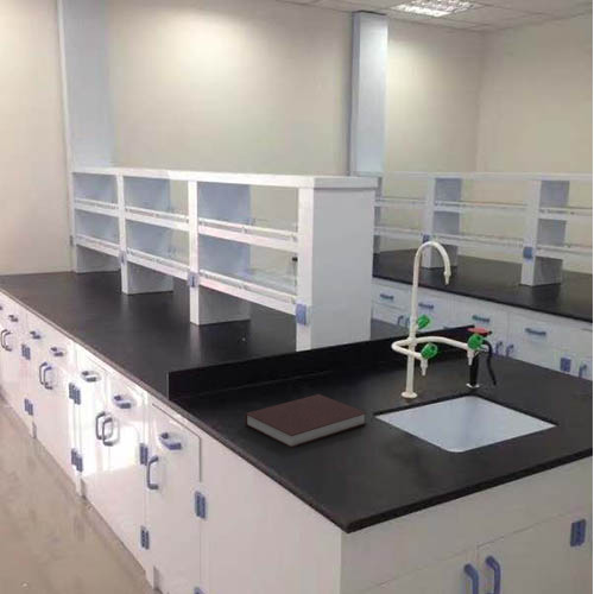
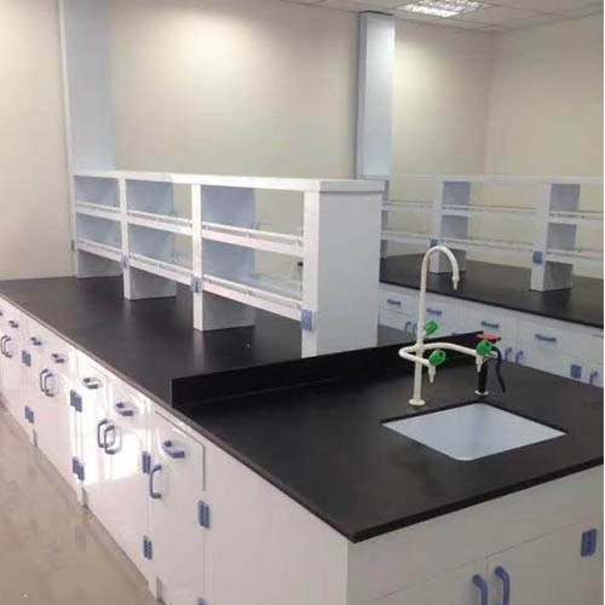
- notebook (305, 418)
